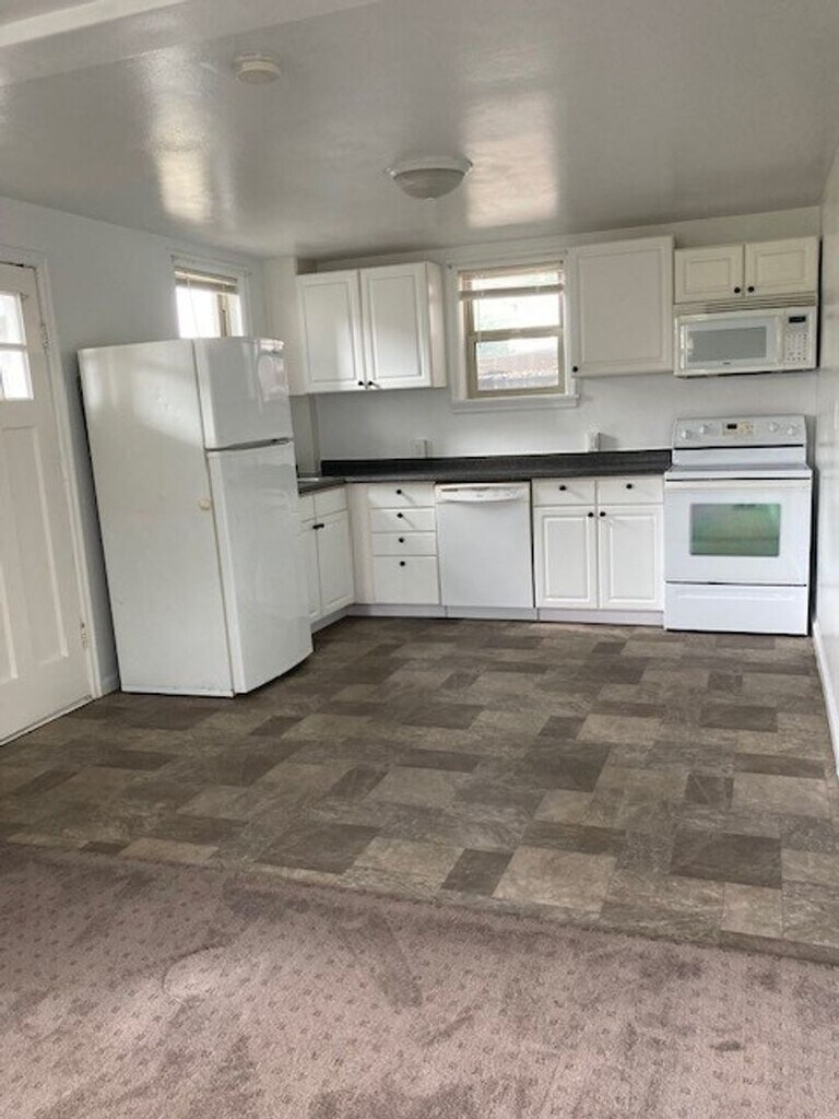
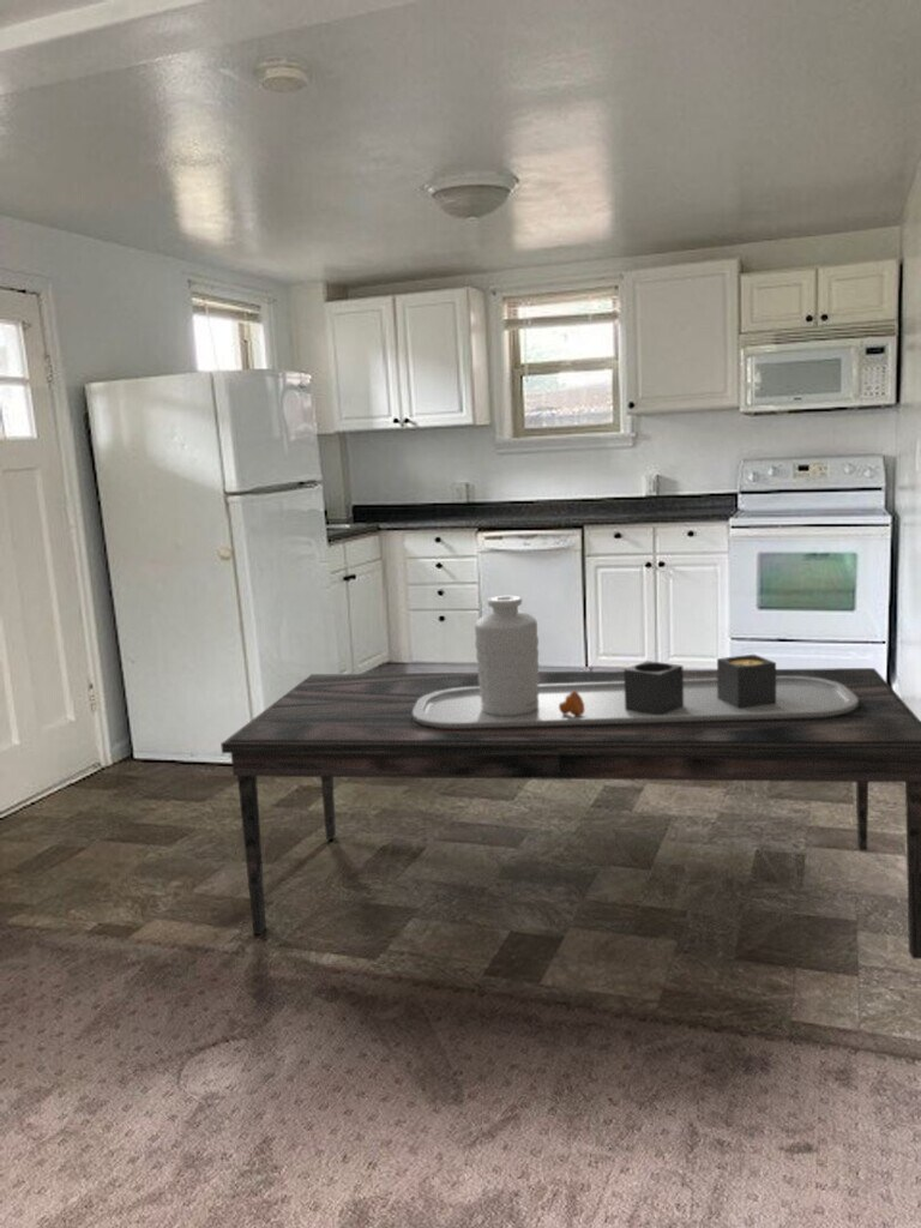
+ dining table (570, 744)
